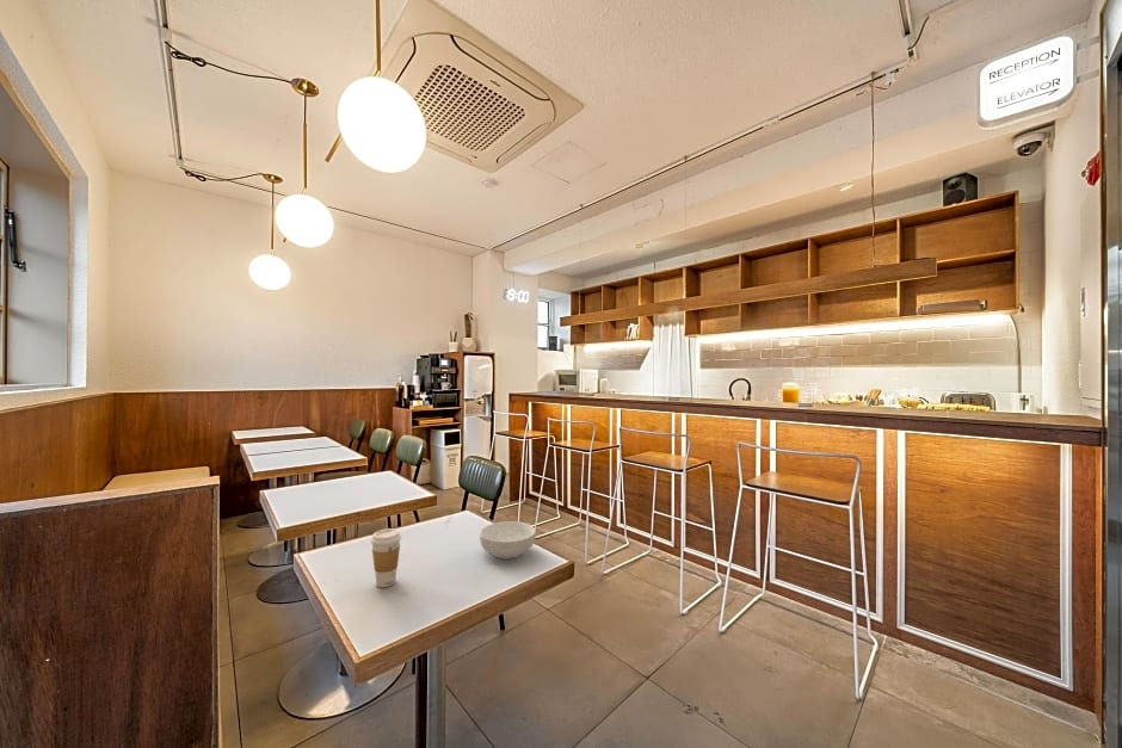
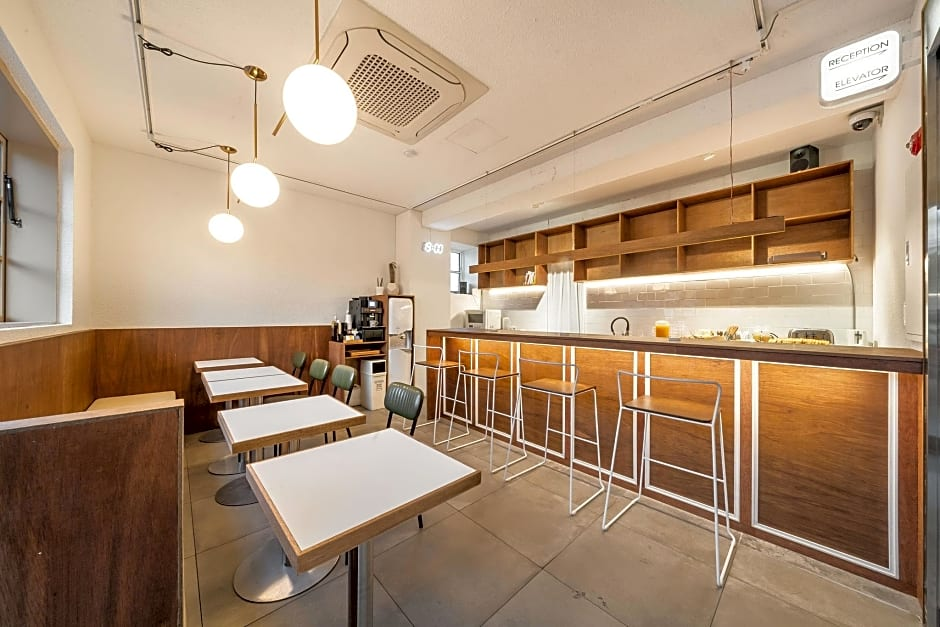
- coffee cup (386, 557)
- cereal bowl (507, 542)
